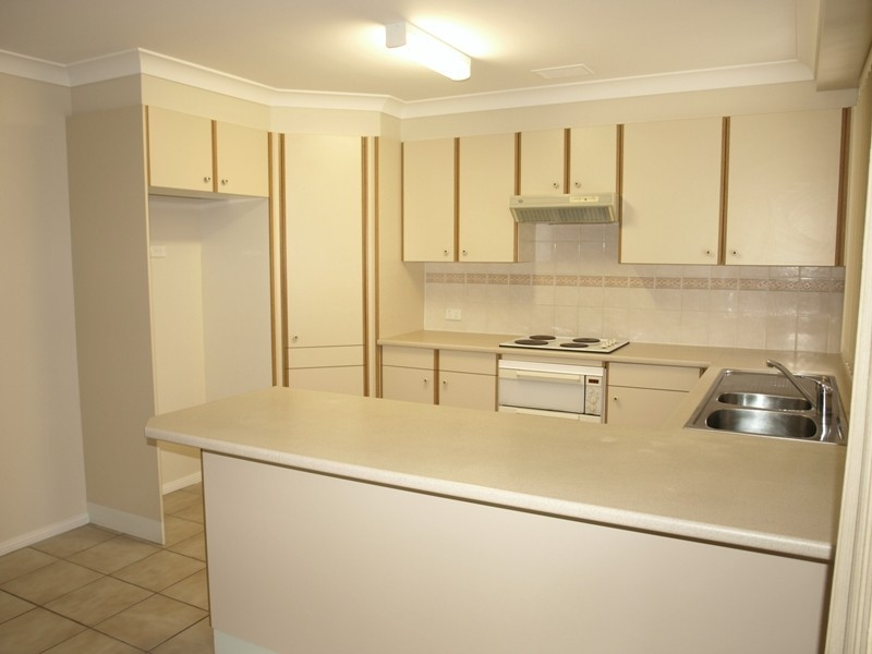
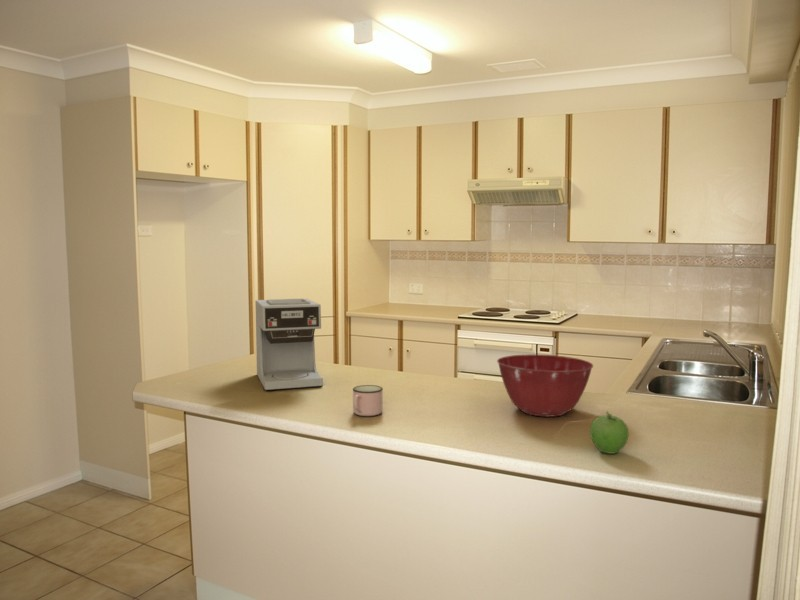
+ coffee maker (287, 340)
+ mug (365, 401)
+ fruit (609, 432)
+ mixing bowl (544, 386)
